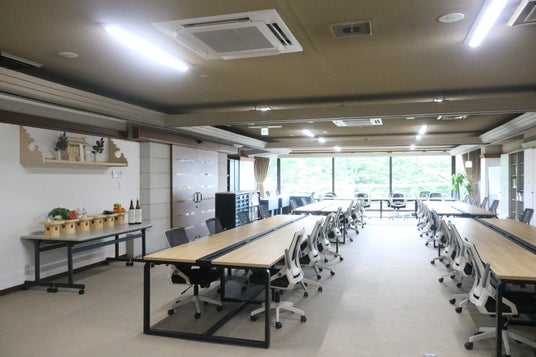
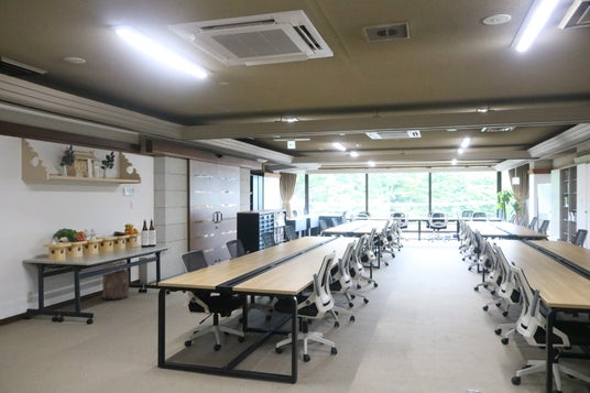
+ trash can (116, 277)
